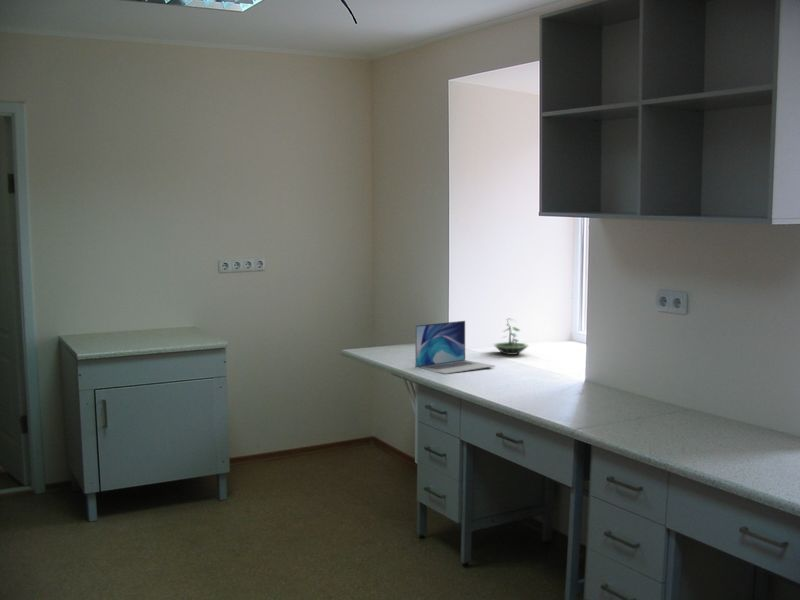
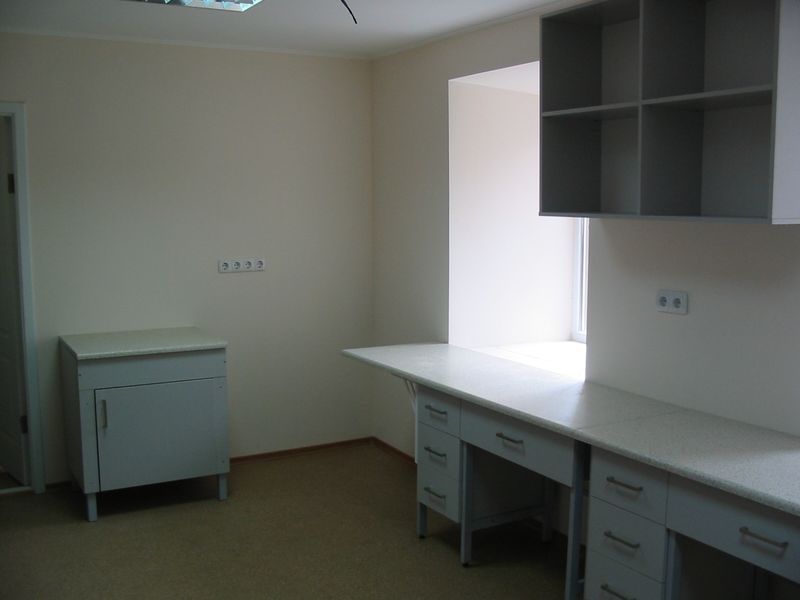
- laptop (455, 346)
- terrarium (509, 325)
